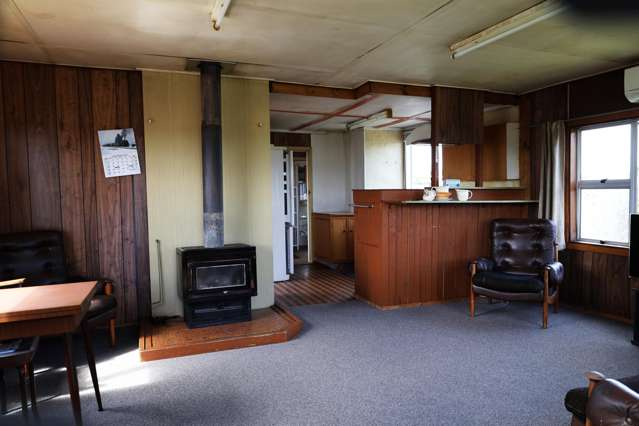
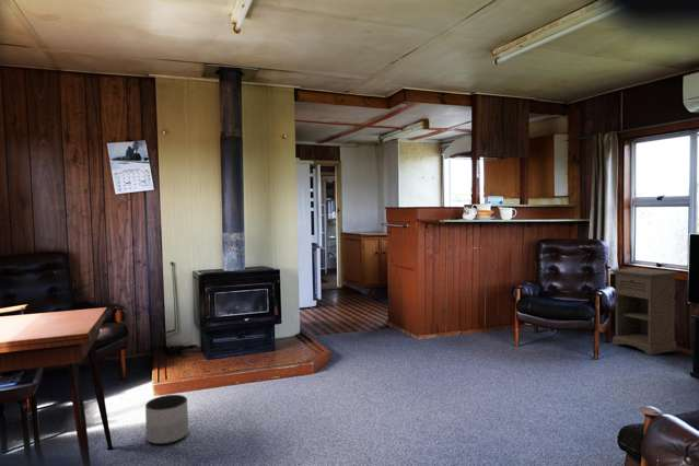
+ nightstand (643, 308)
+ planter (166, 419)
